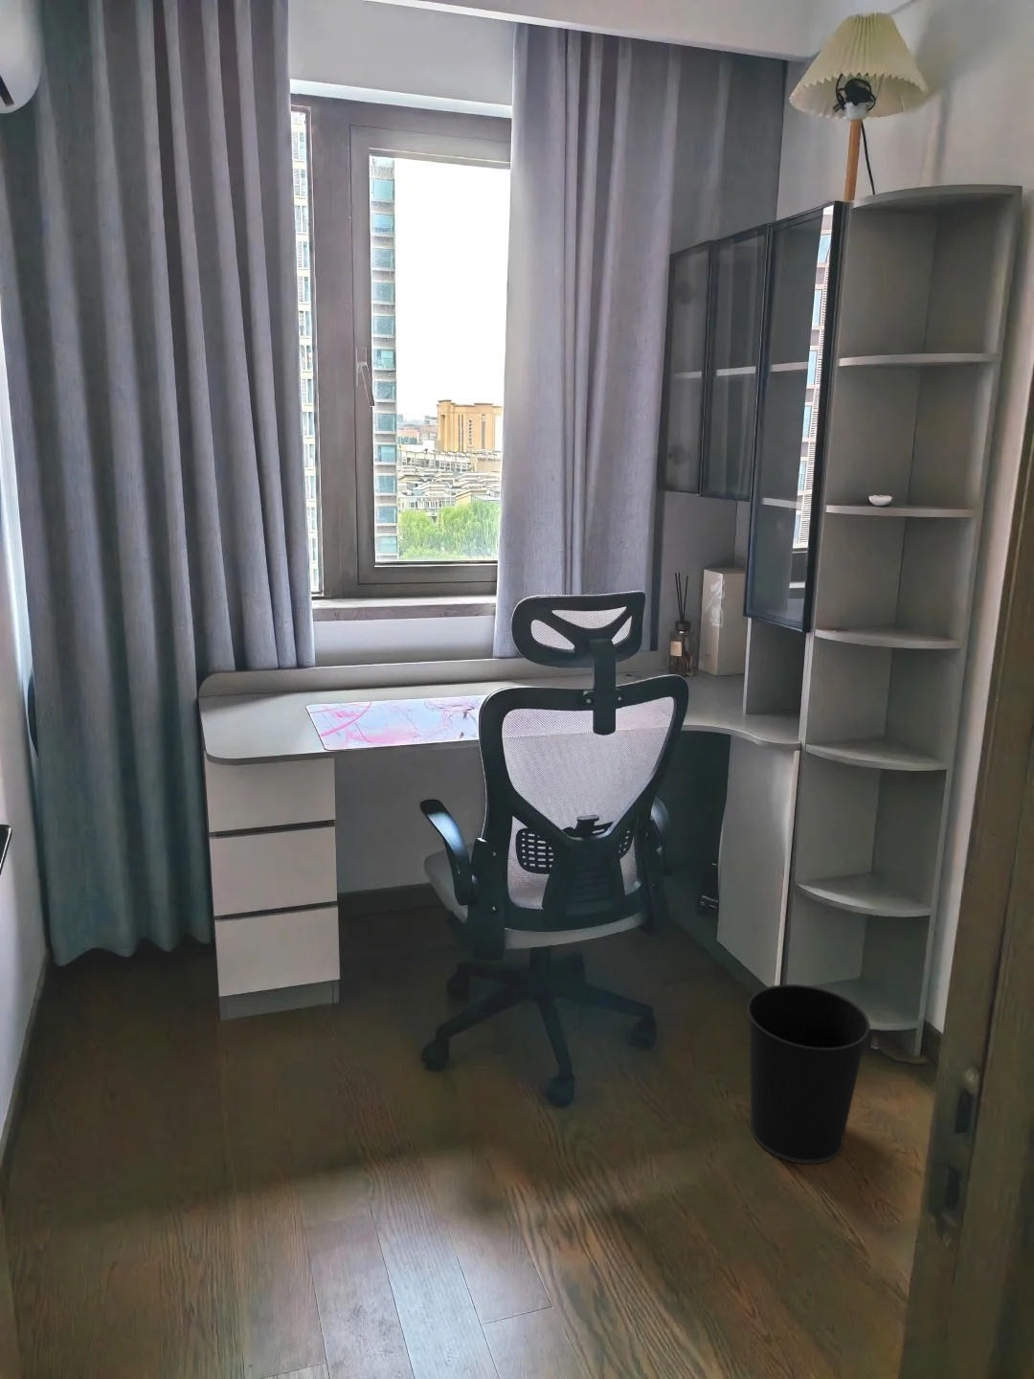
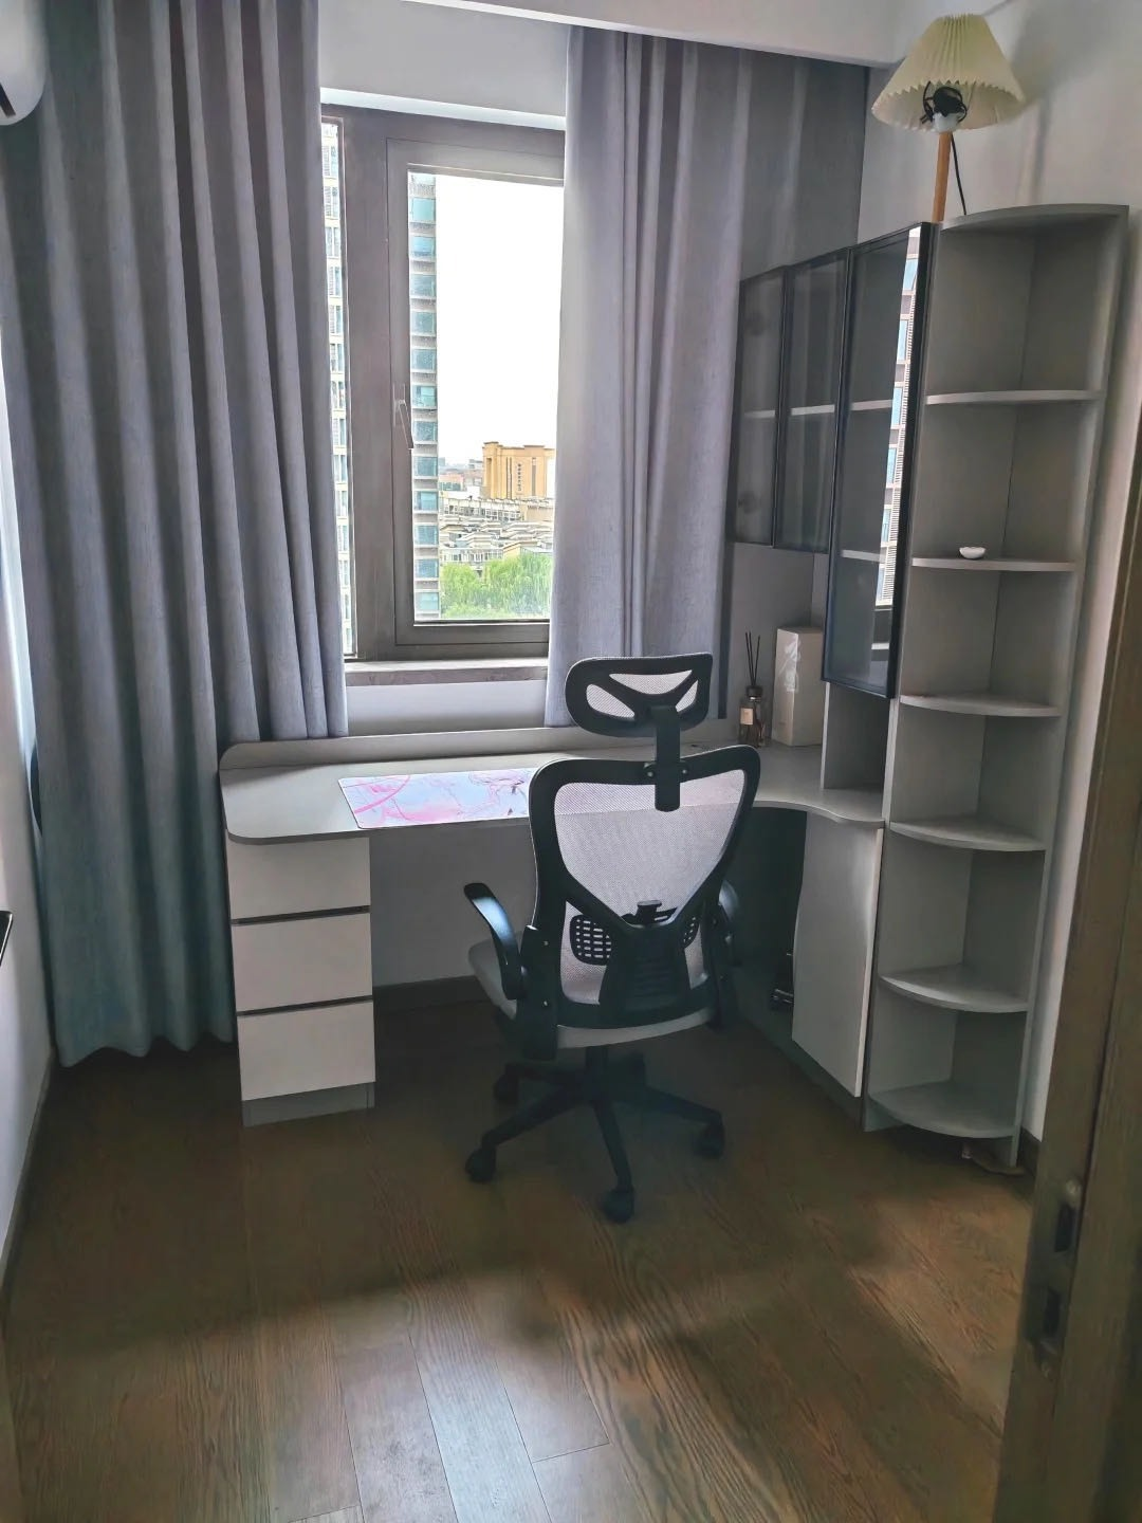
- wastebasket (802, 1075)
